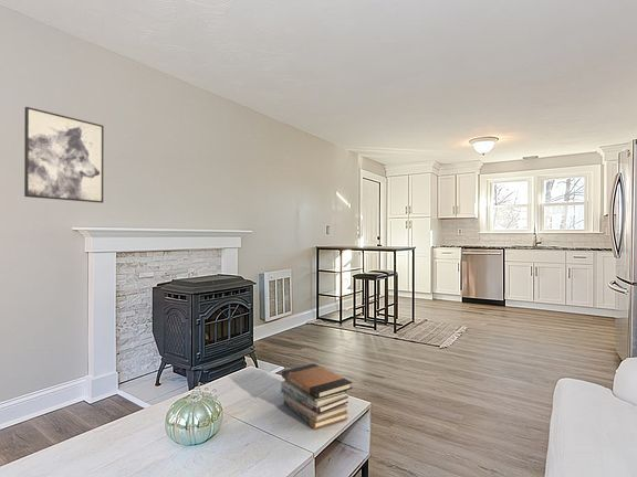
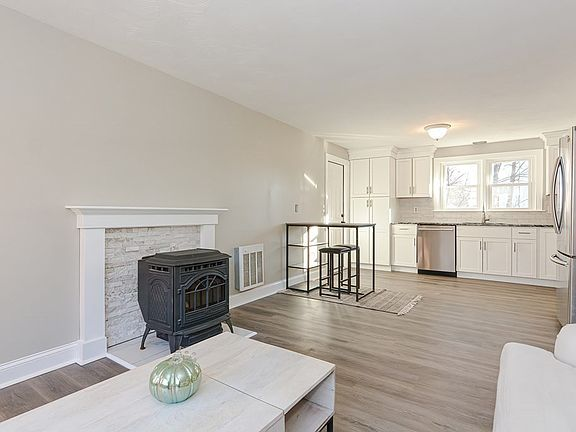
- book stack (314, 393)
- wall art (66, 158)
